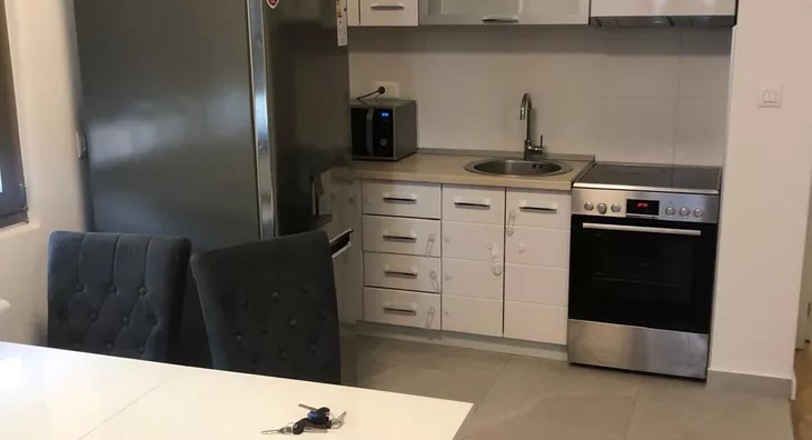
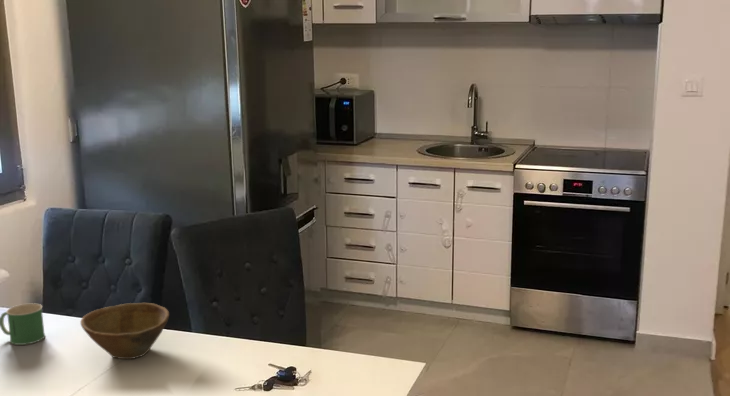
+ mug (20, 323)
+ bowl (126, 334)
